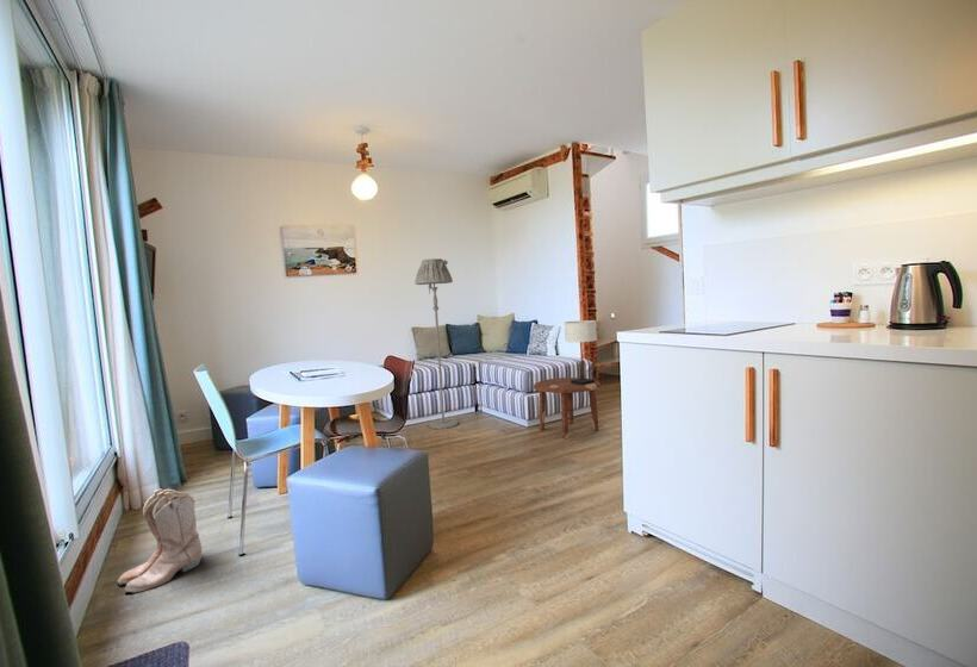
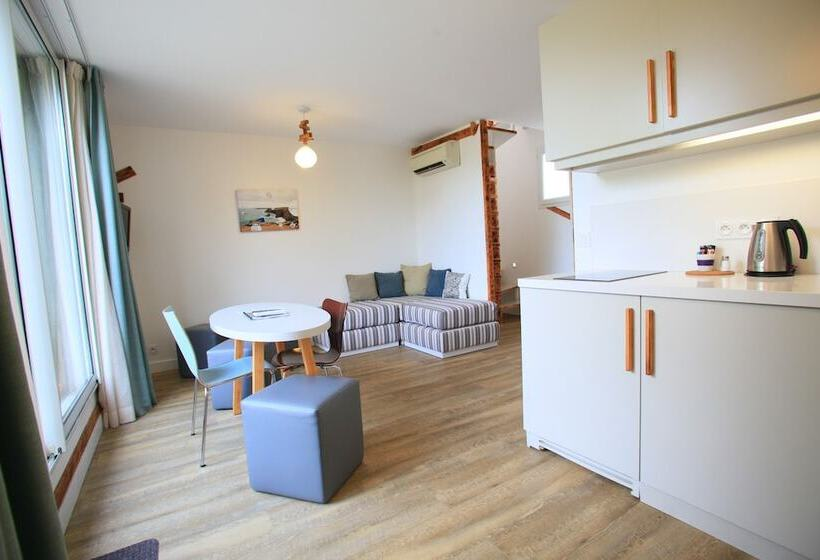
- floor lamp (437, 343)
- side table (567, 406)
- table lamp (580, 351)
- boots (156, 535)
